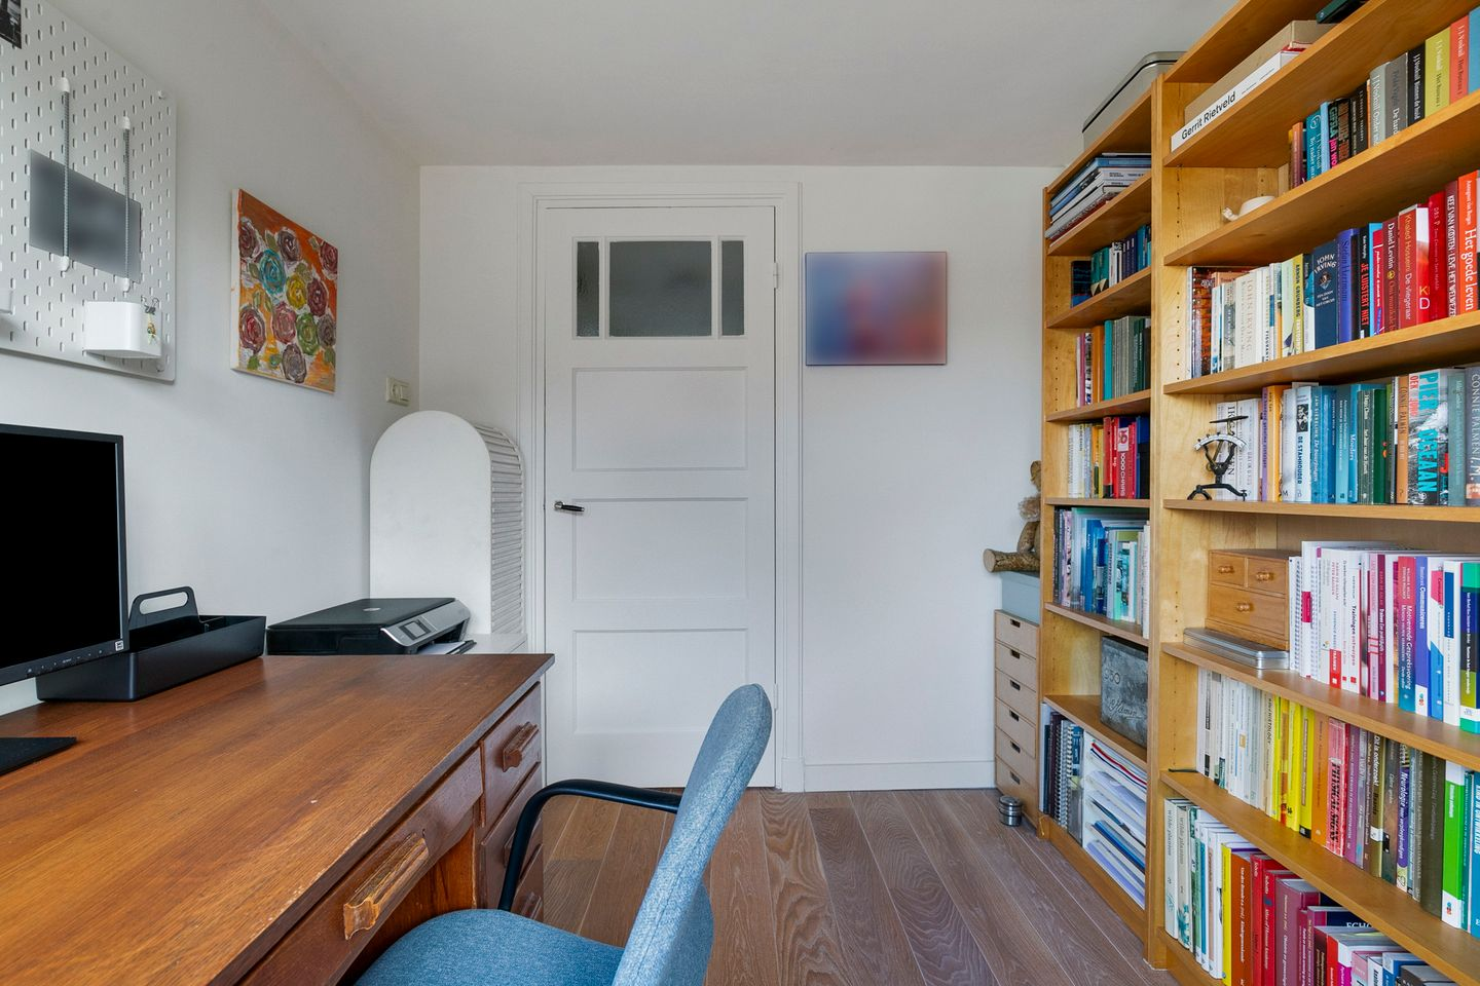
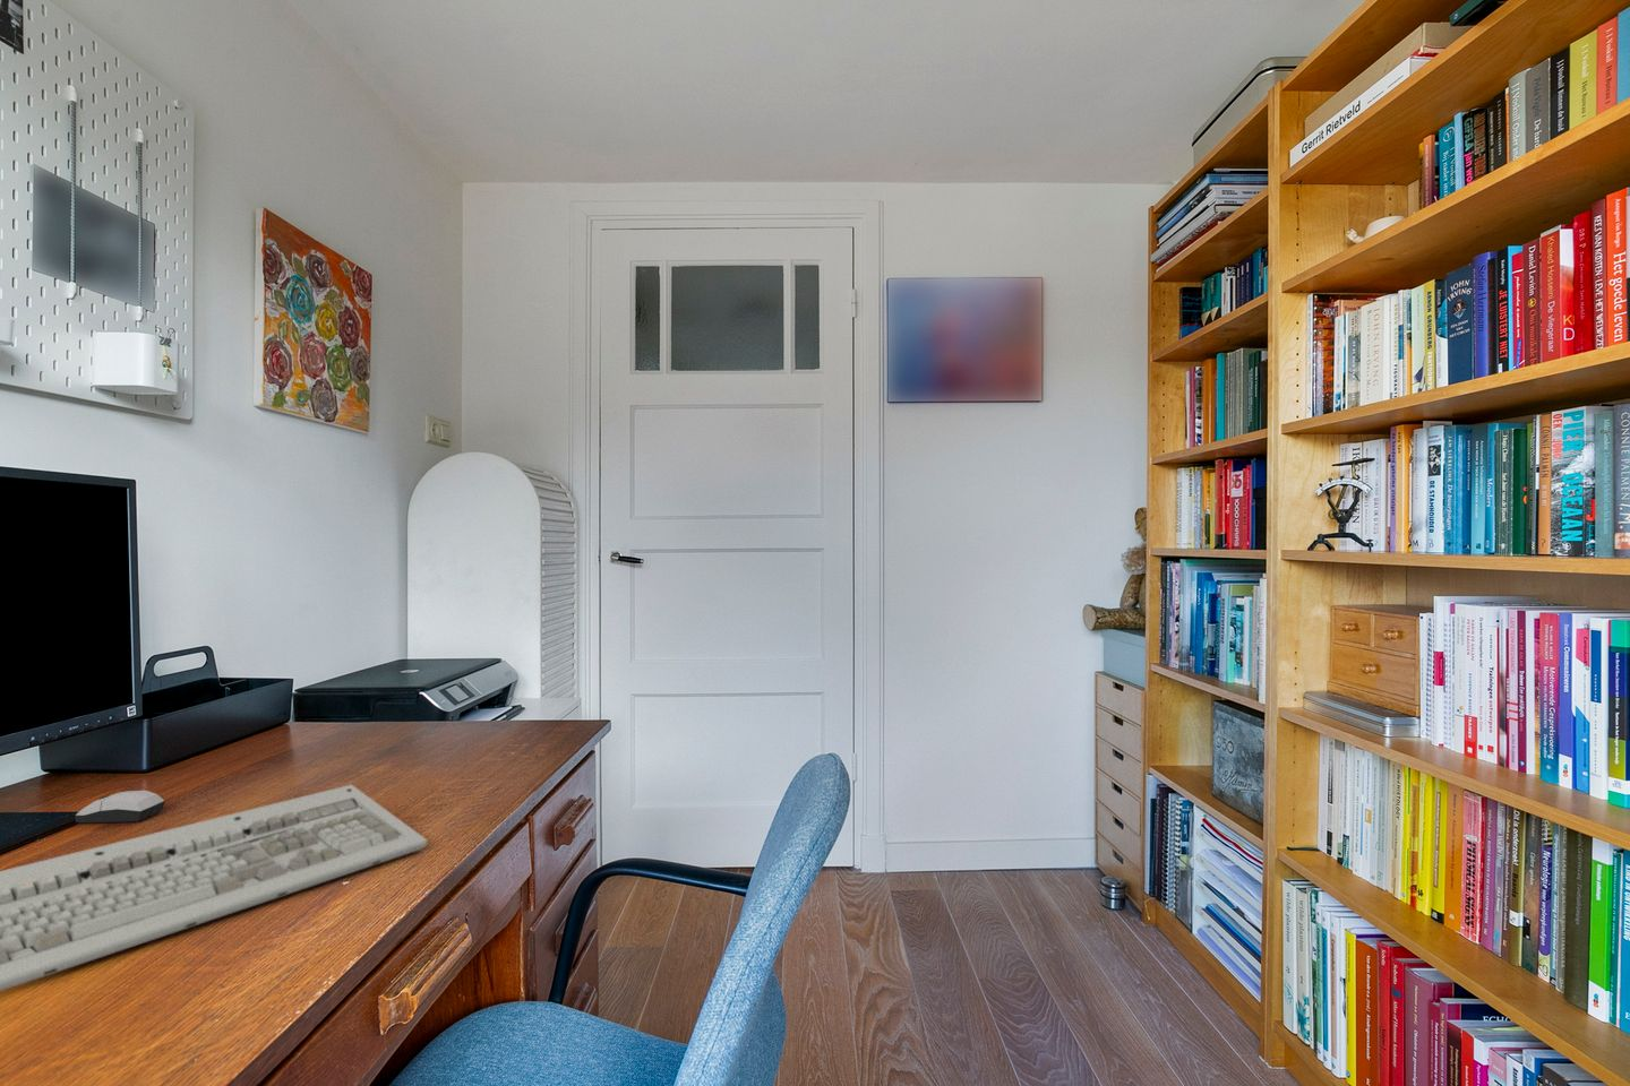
+ computer mouse (120, 805)
+ keyboard (199, 870)
